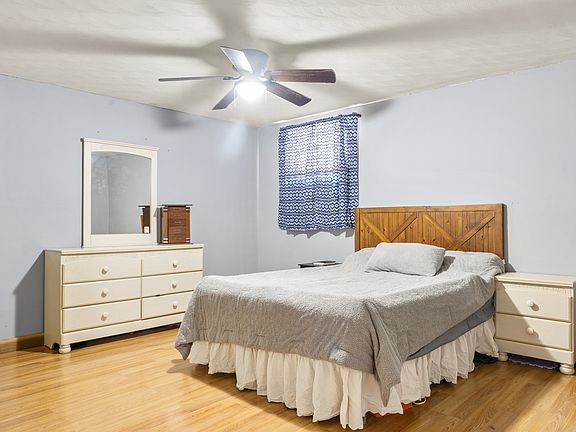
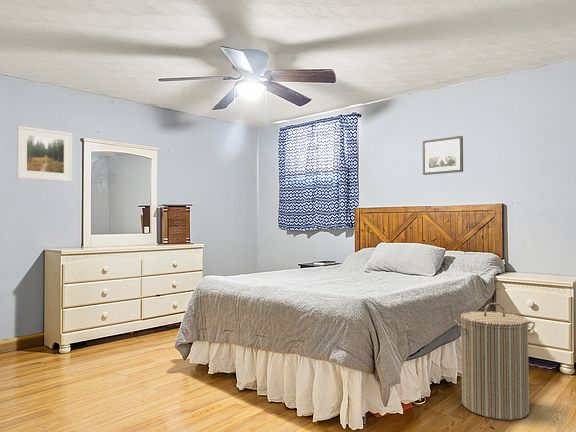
+ wall art (442, 155)
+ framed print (45, 154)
+ laundry hamper (493, 354)
